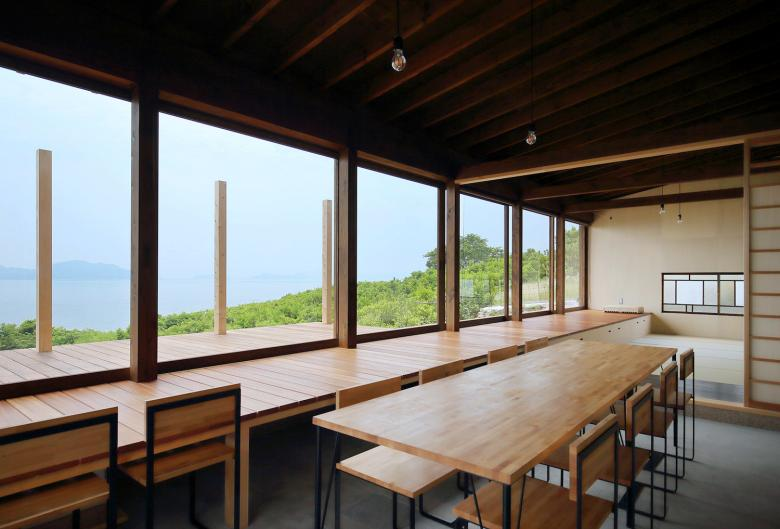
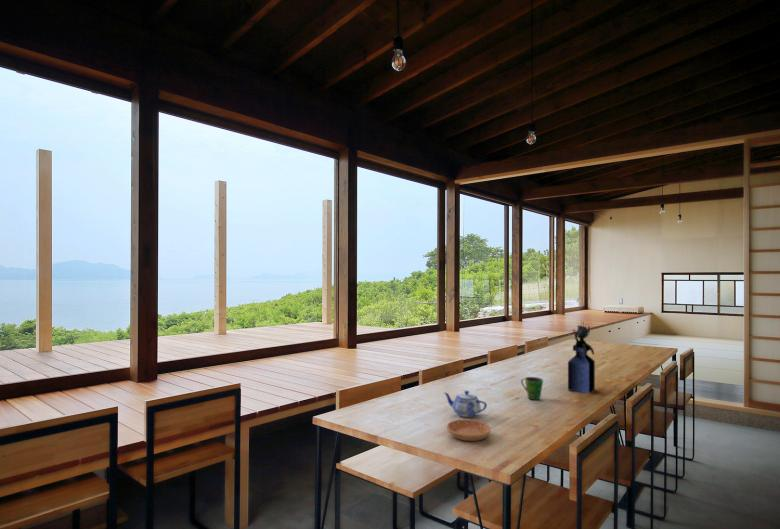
+ saucer (468, 430)
+ vase (581, 355)
+ cup (531, 388)
+ teapot (464, 402)
